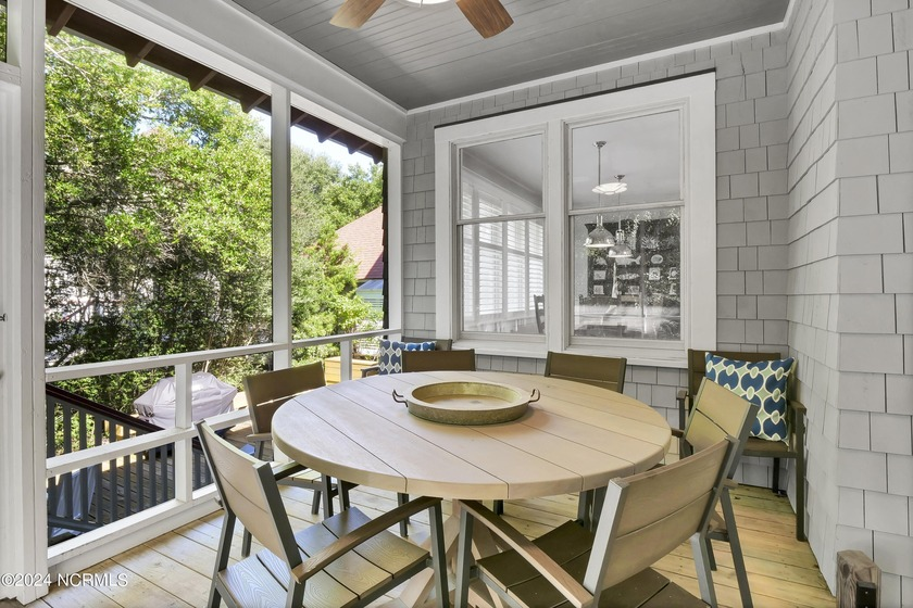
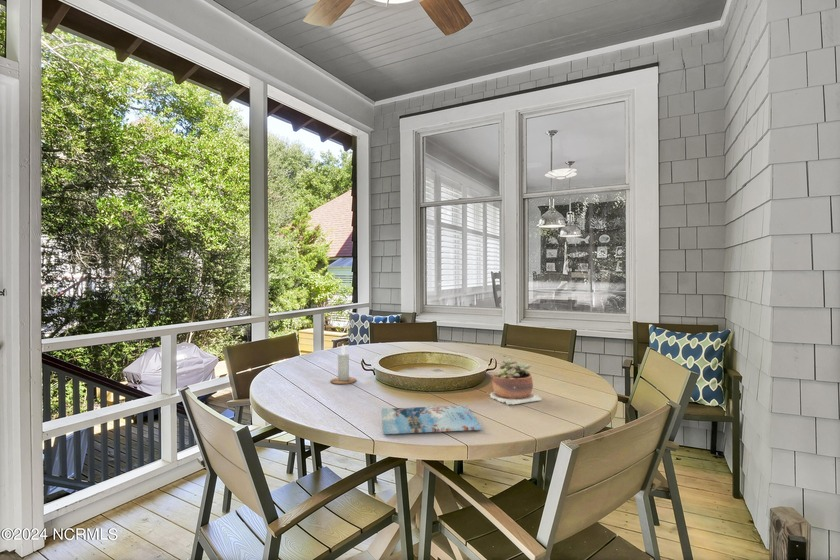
+ succulent plant (512, 378)
+ magazine (428, 418)
+ candle (343, 362)
